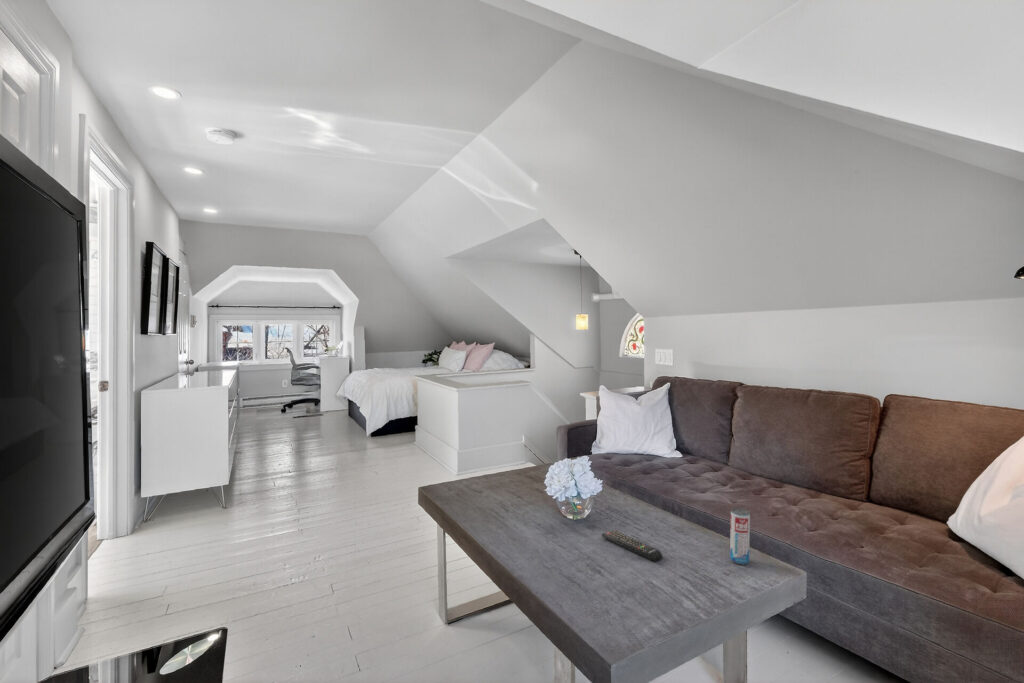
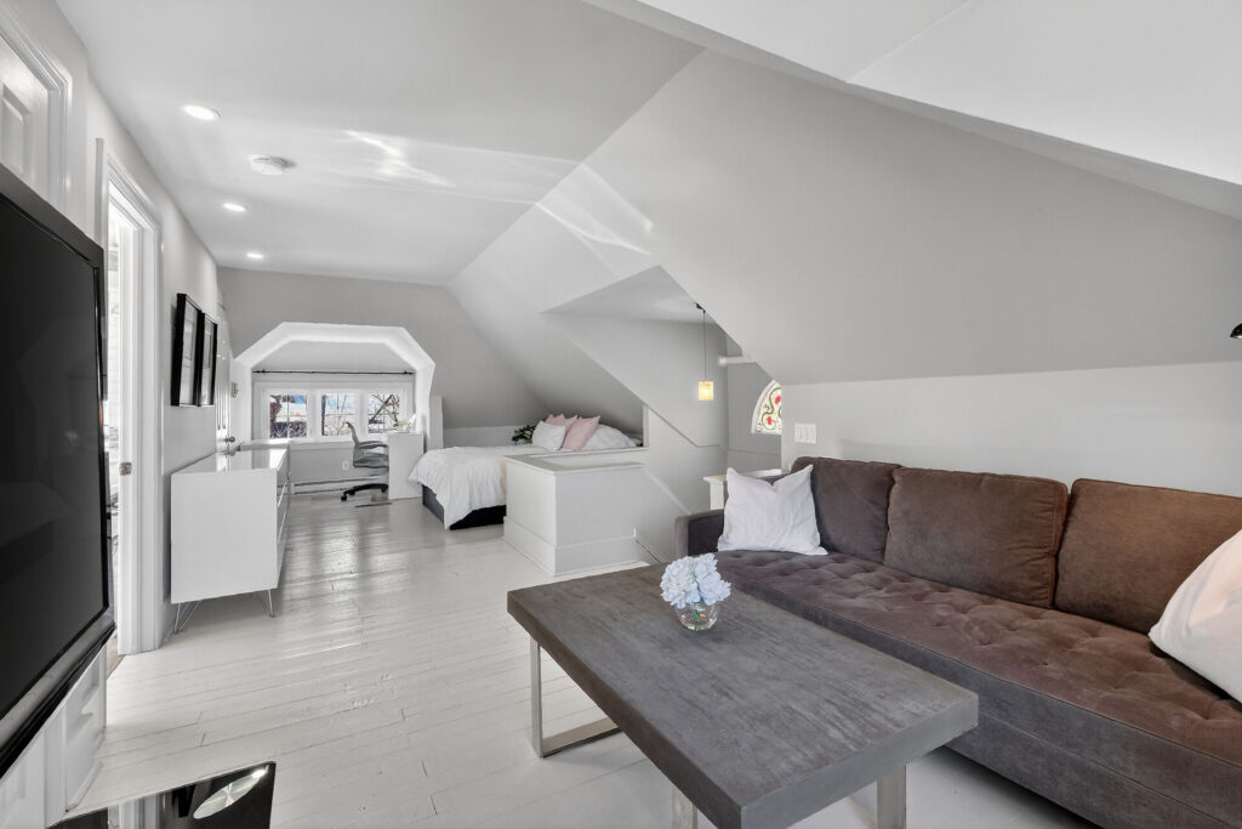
- remote control (630, 544)
- beverage can (739, 536)
